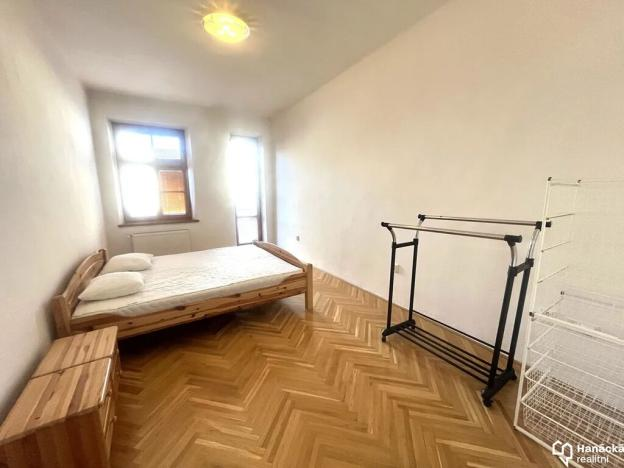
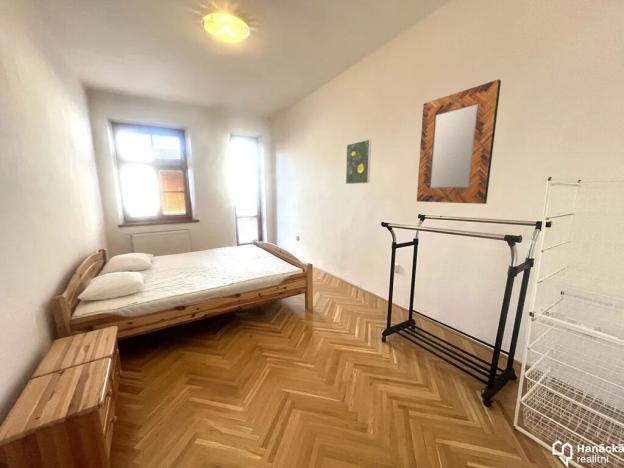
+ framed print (357, 163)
+ home mirror (452, 149)
